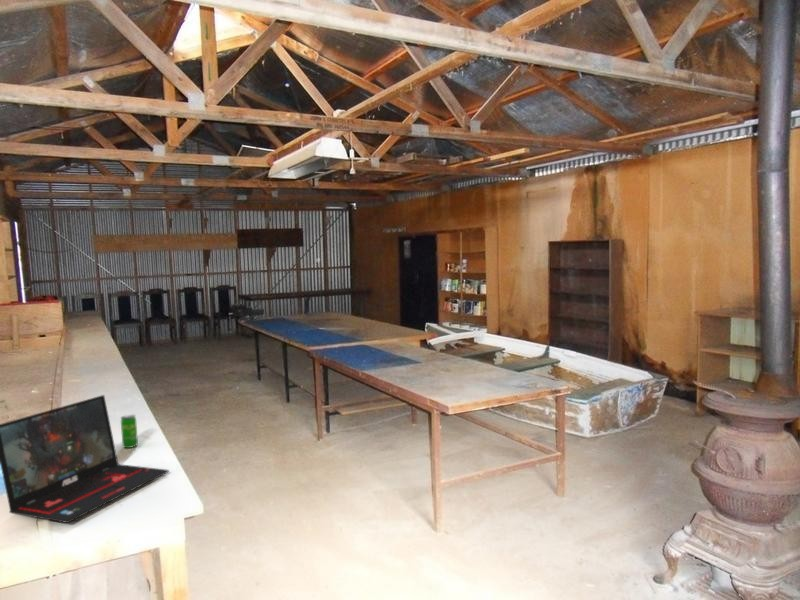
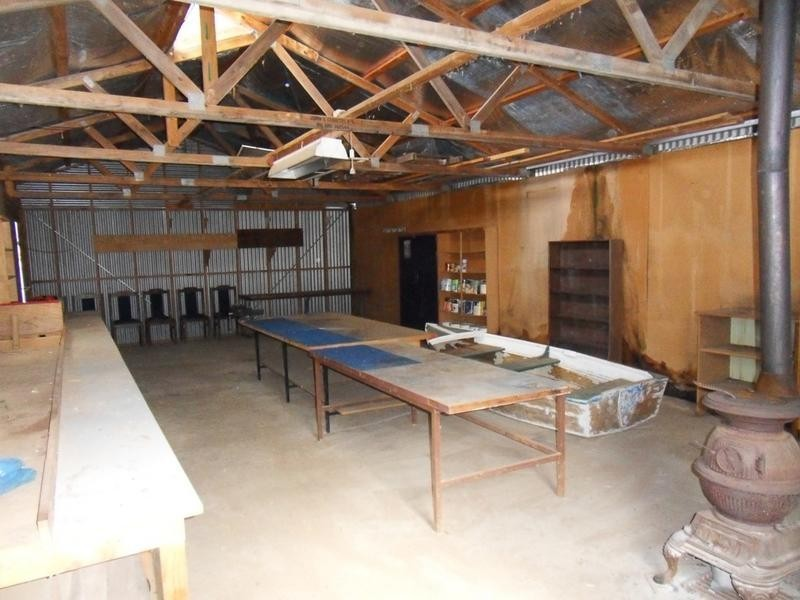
- beverage can (129, 431)
- laptop (88, 451)
